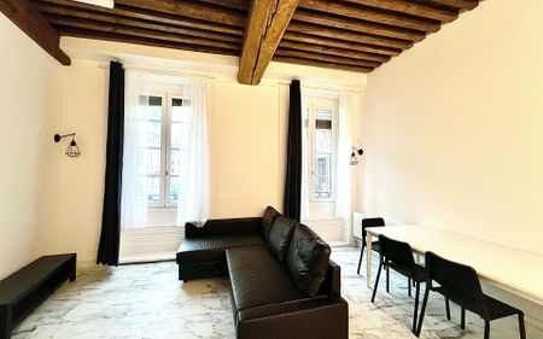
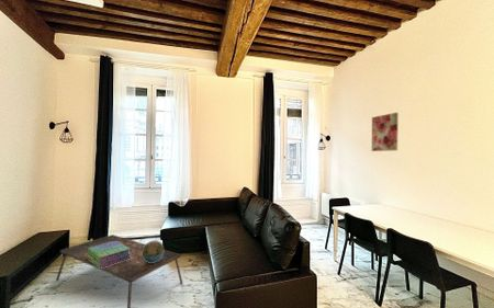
+ coffee table (119, 266)
+ wall art (383, 133)
+ stack of books (109, 252)
+ decorative sphere (153, 251)
